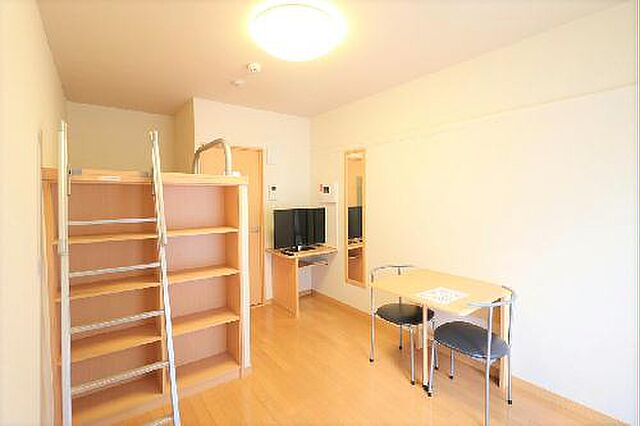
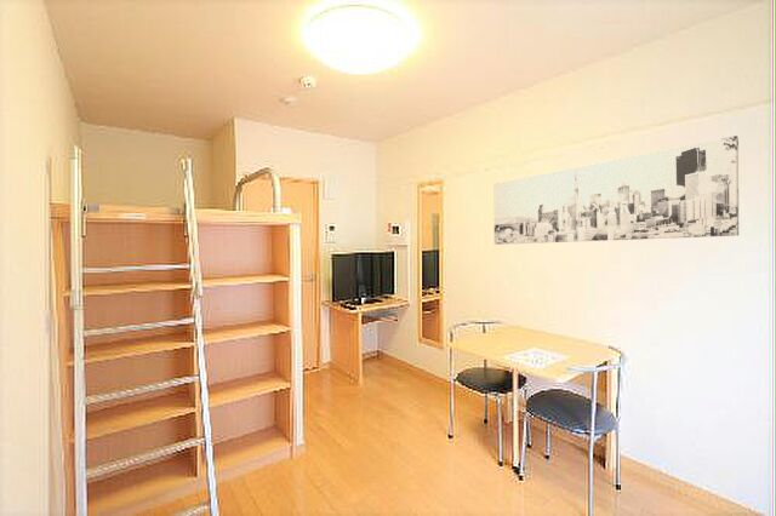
+ wall art (587, 203)
